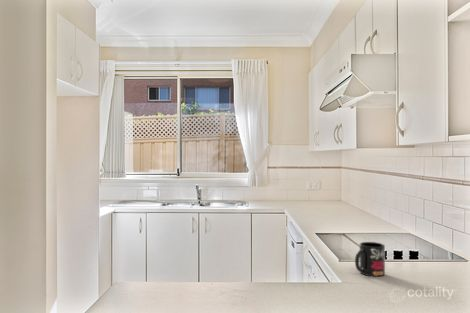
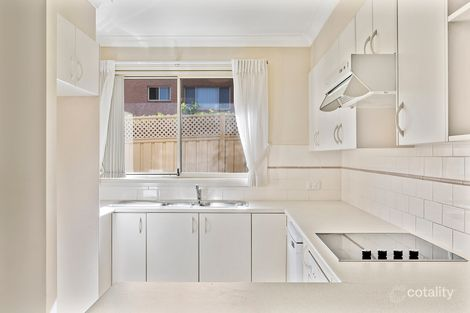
- mug (368, 259)
